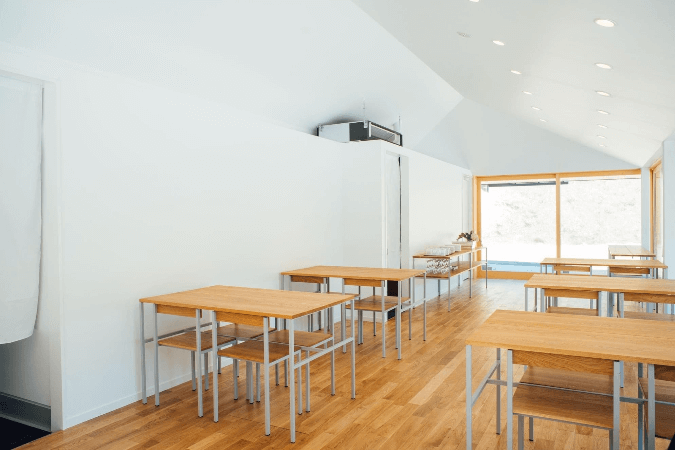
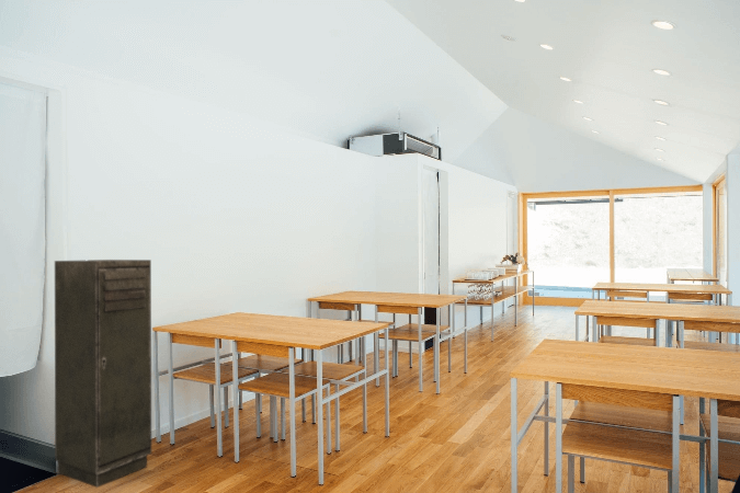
+ storage cabinet (104, 365)
